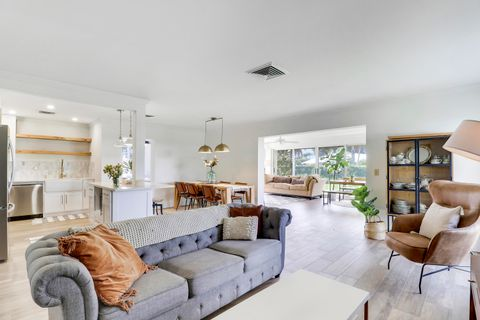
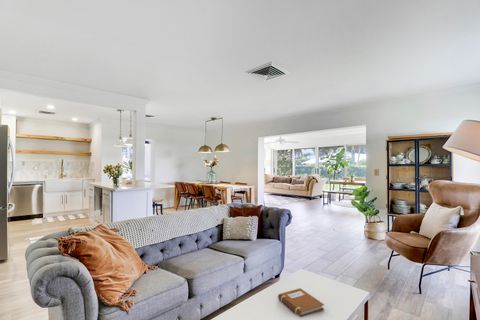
+ notebook (299, 301)
